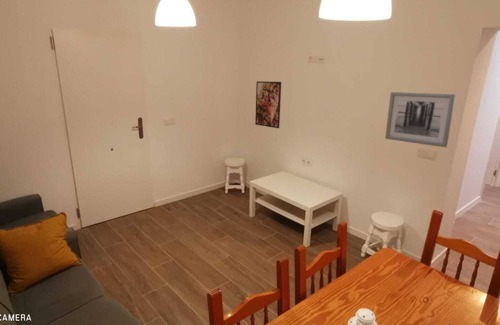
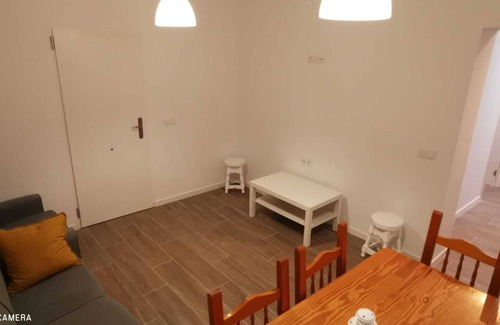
- wall art (417, 118)
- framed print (267, 104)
